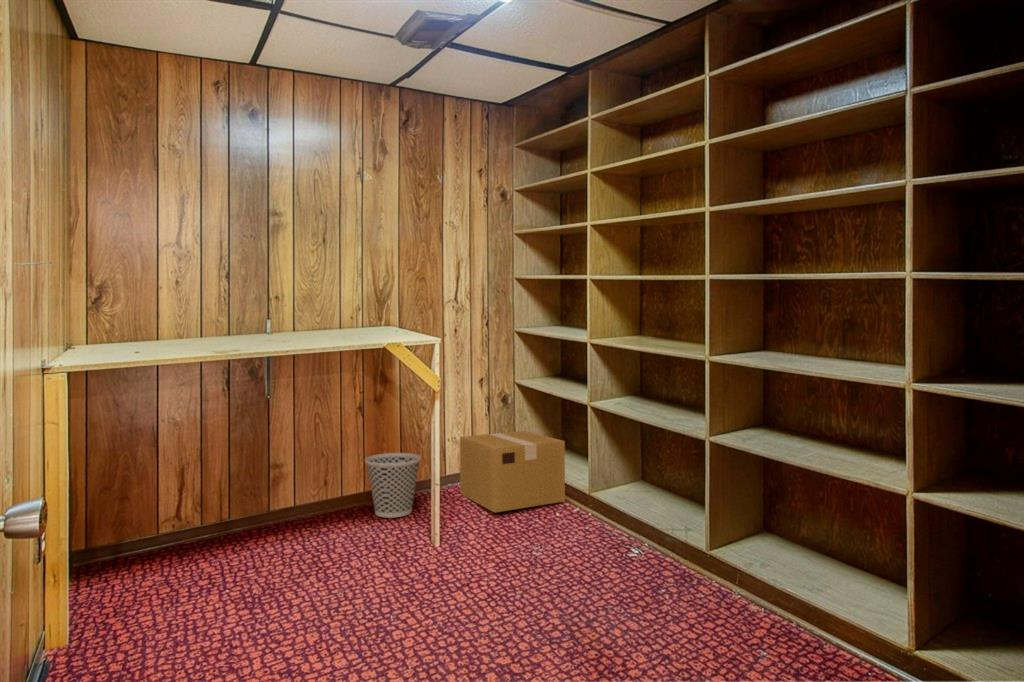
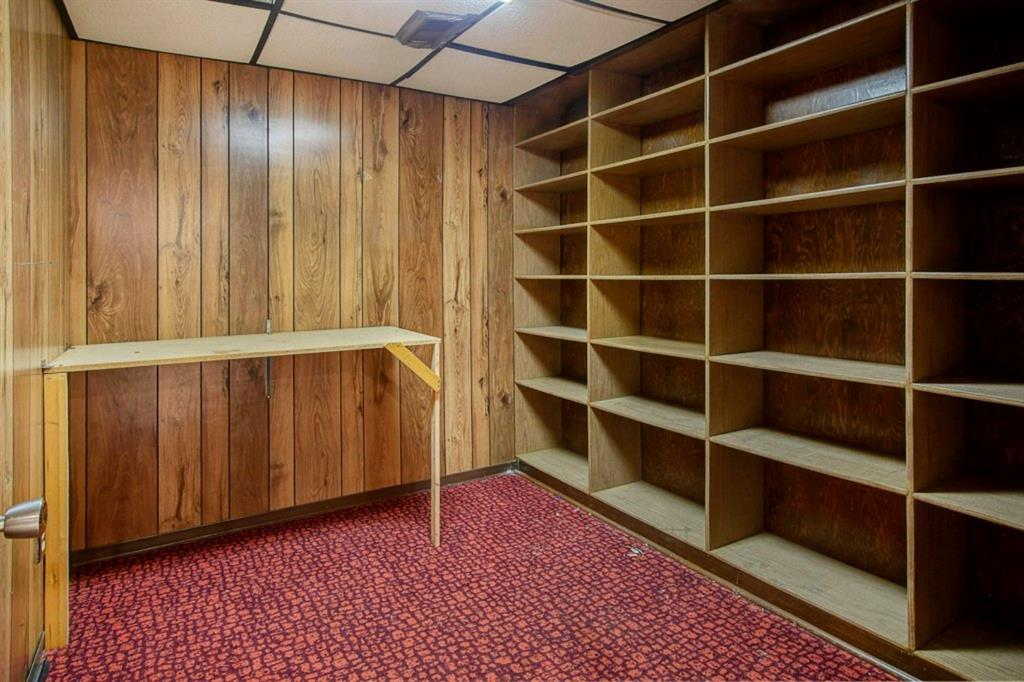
- cardboard box (511, 468)
- wastebasket (393, 485)
